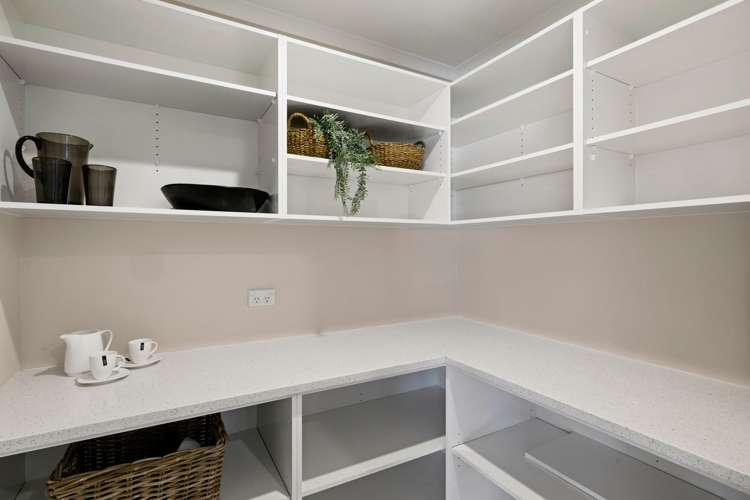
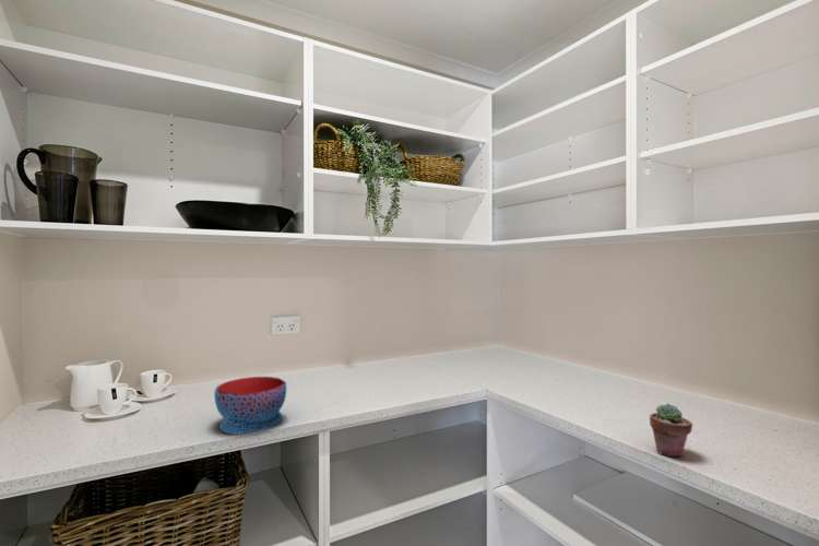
+ potted succulent (669, 428)
+ bowl (251, 402)
